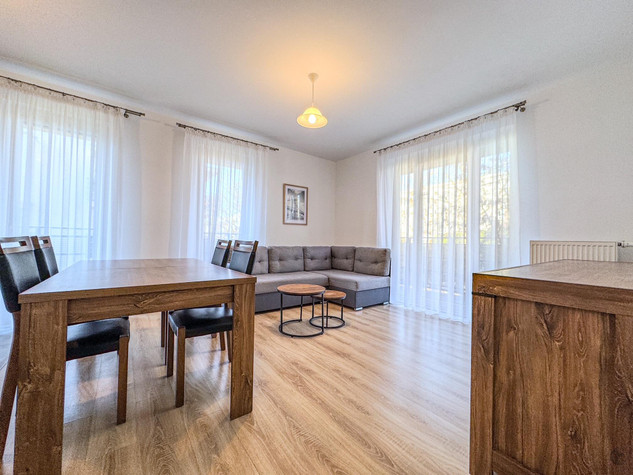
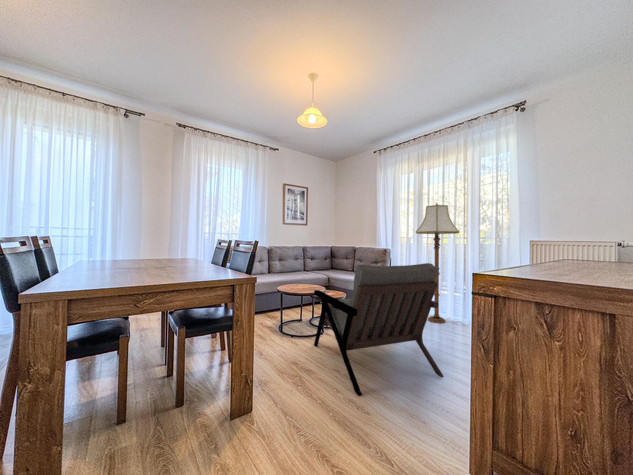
+ armchair (370, 309)
+ floor lamp (436, 261)
